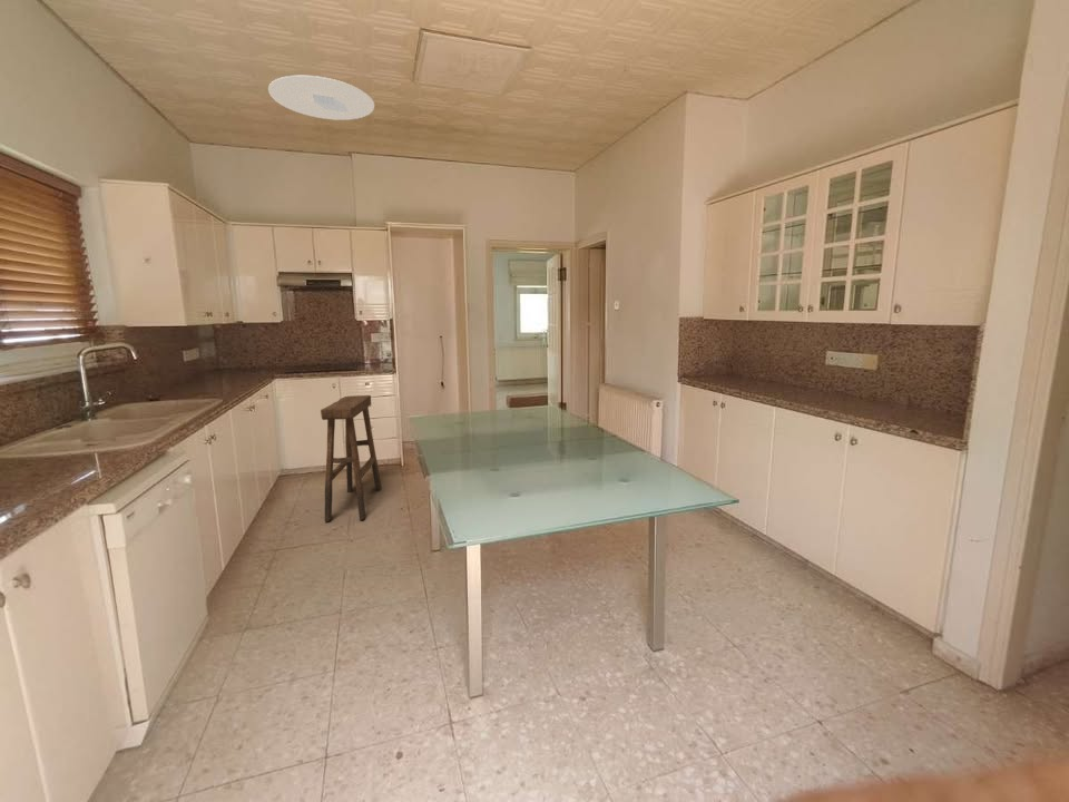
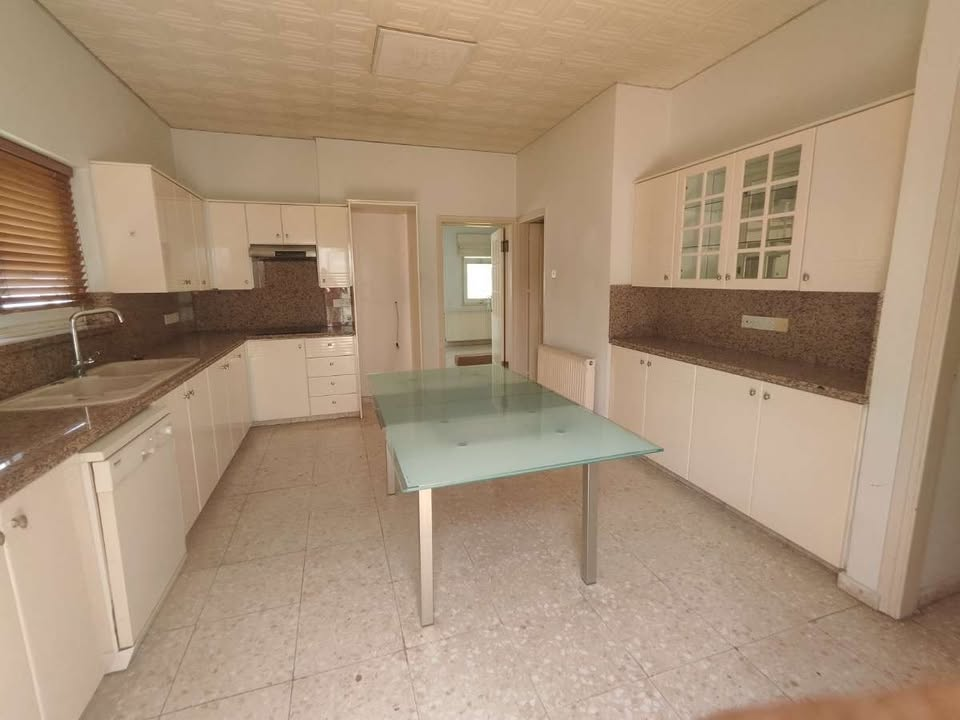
- stool (352, 453)
- ceiling light (323, 94)
